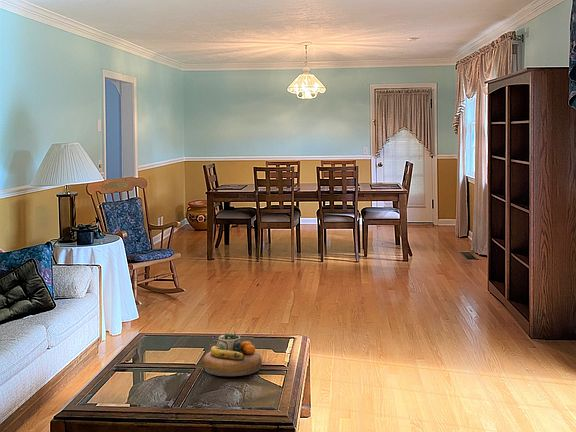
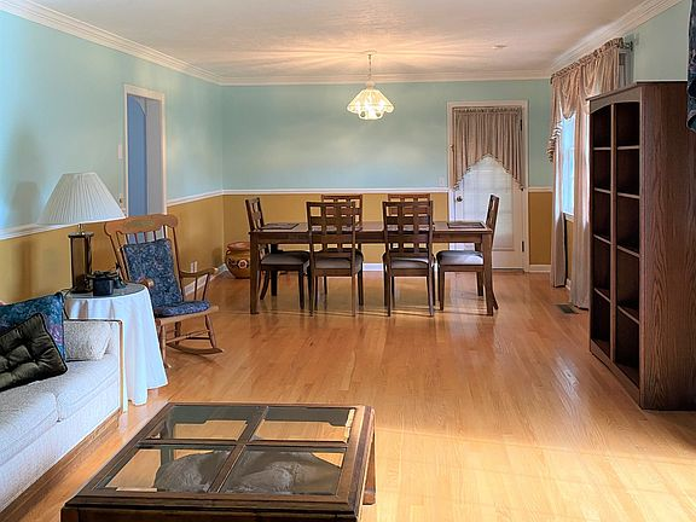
- decorative bowl (232, 350)
